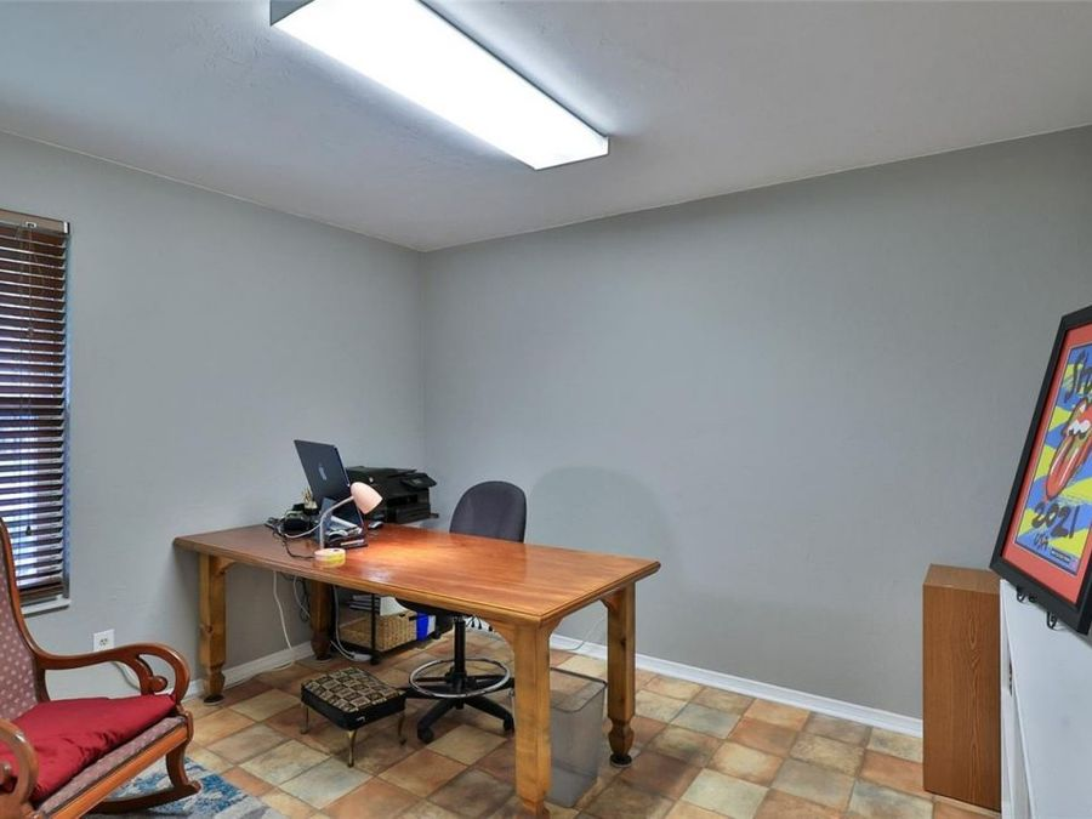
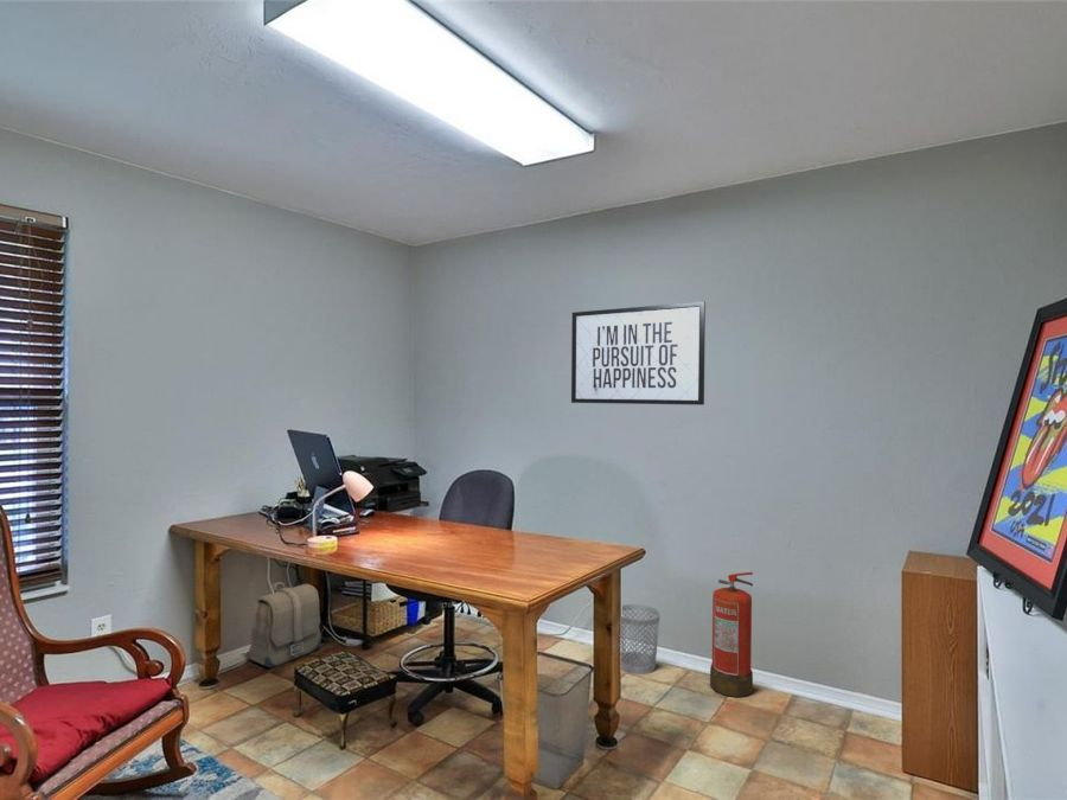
+ wastebasket (637, 639)
+ fire extinguisher (731, 628)
+ mirror (633, 356)
+ backpack (287, 621)
